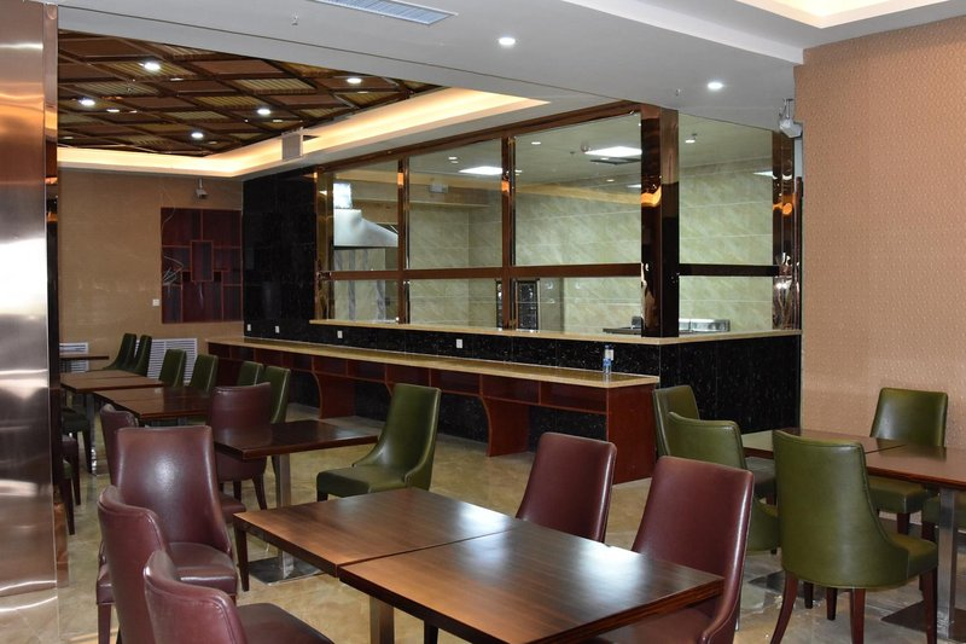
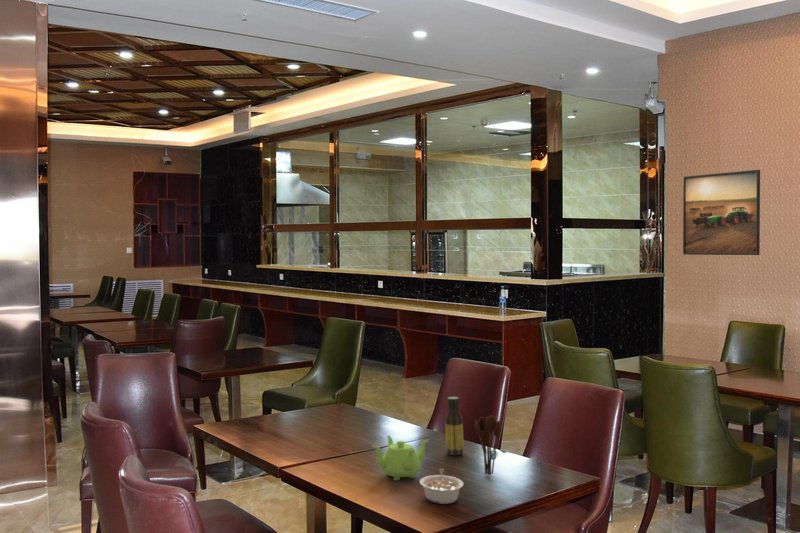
+ utensil holder (488, 444)
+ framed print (719, 214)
+ legume (440, 488)
+ teapot (401, 458)
+ sauce bottle (454, 425)
